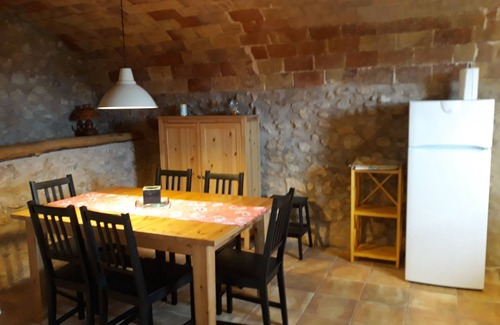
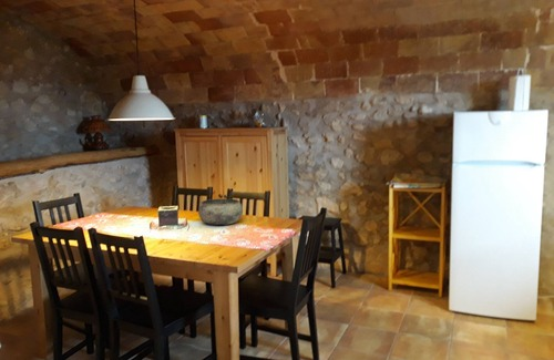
+ bowl (220, 212)
